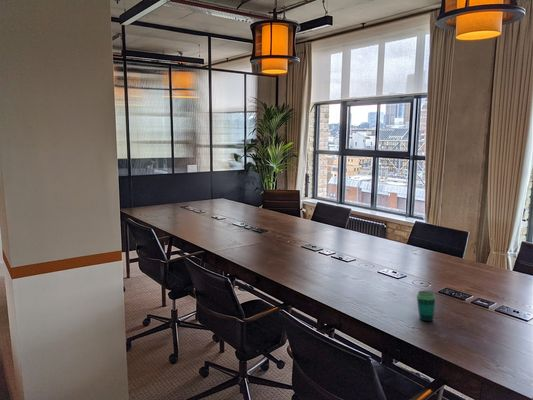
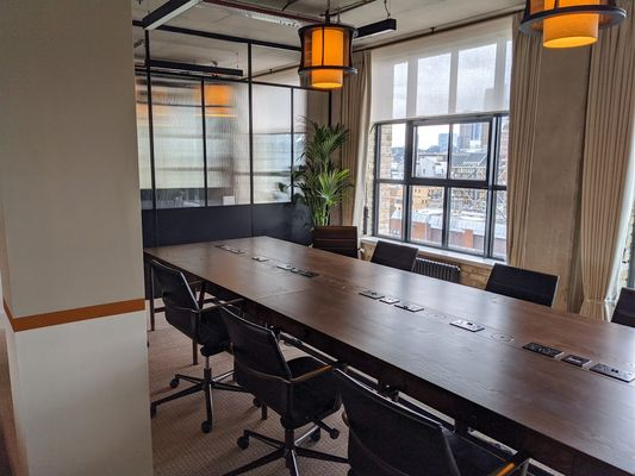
- cup (425, 305)
